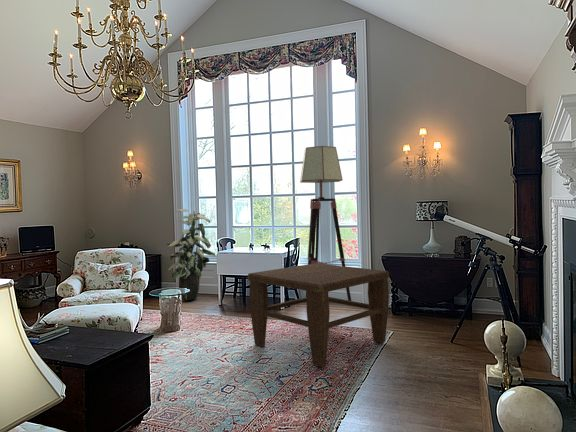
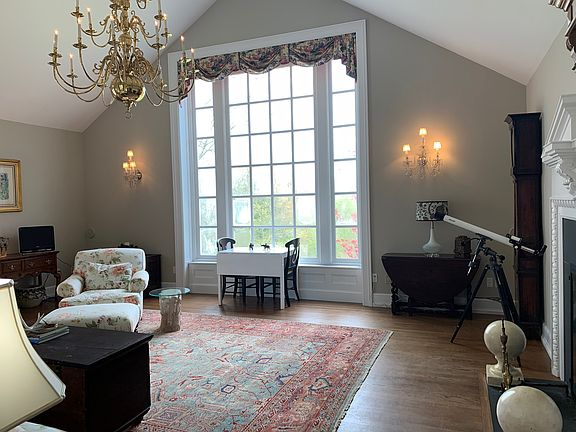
- coffee table (318, 308)
- indoor plant (188, 254)
- floor lamp (318, 226)
